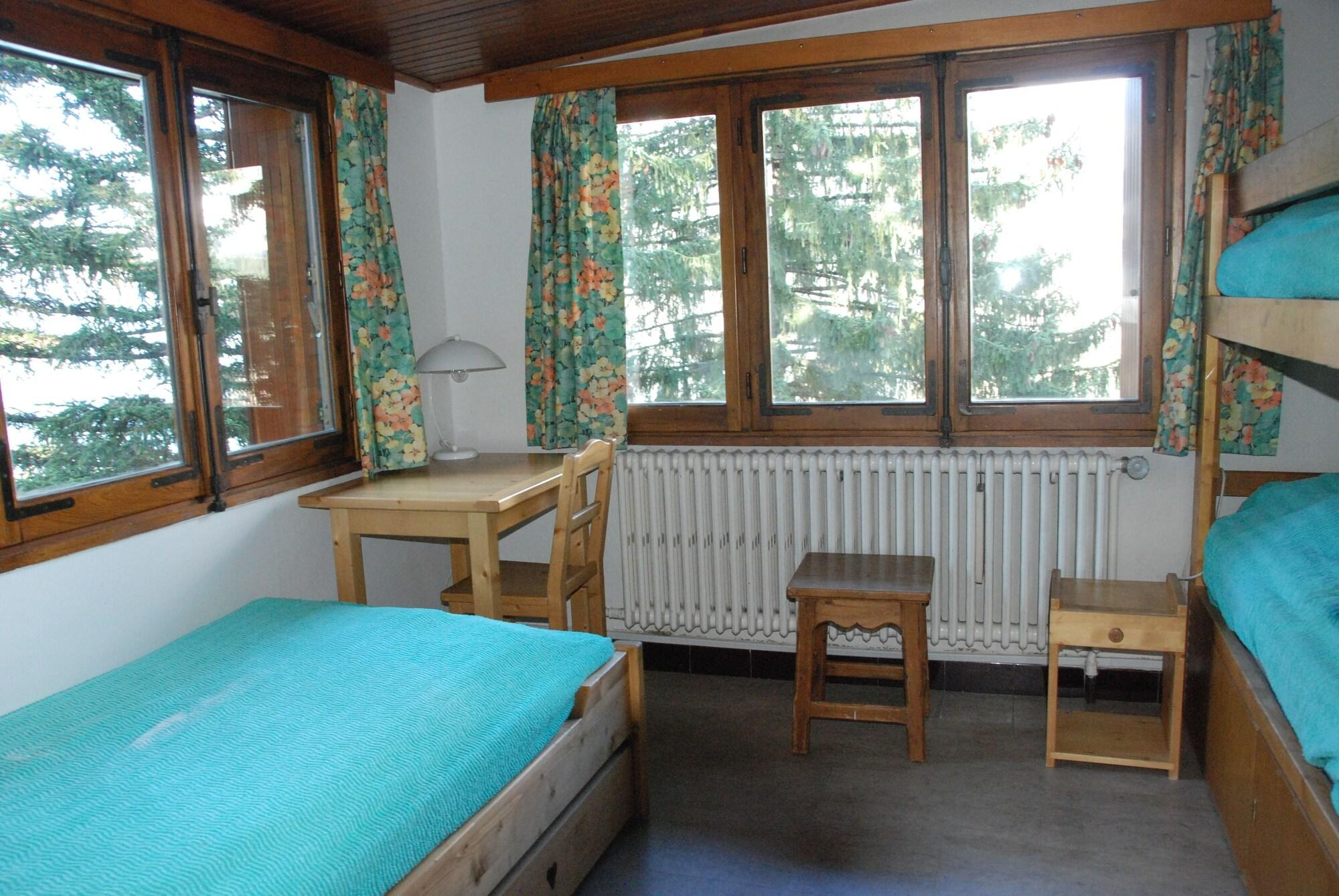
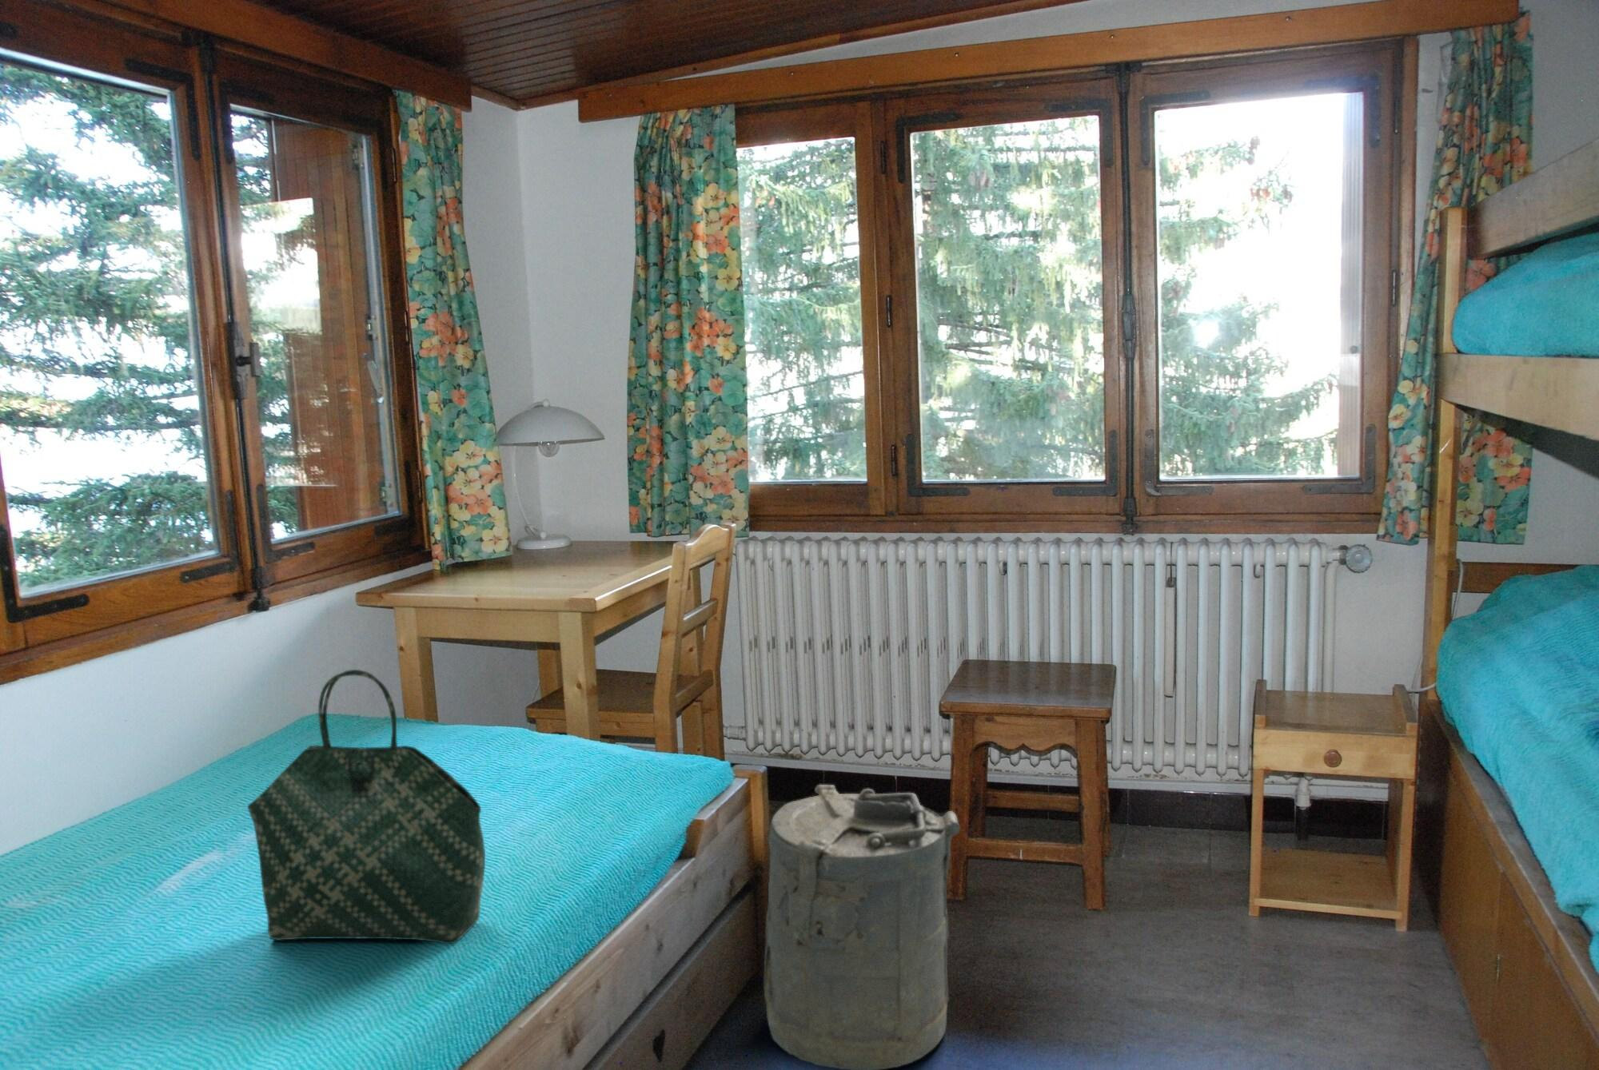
+ tote bag (361, 802)
+ laundry hamper (849, 916)
